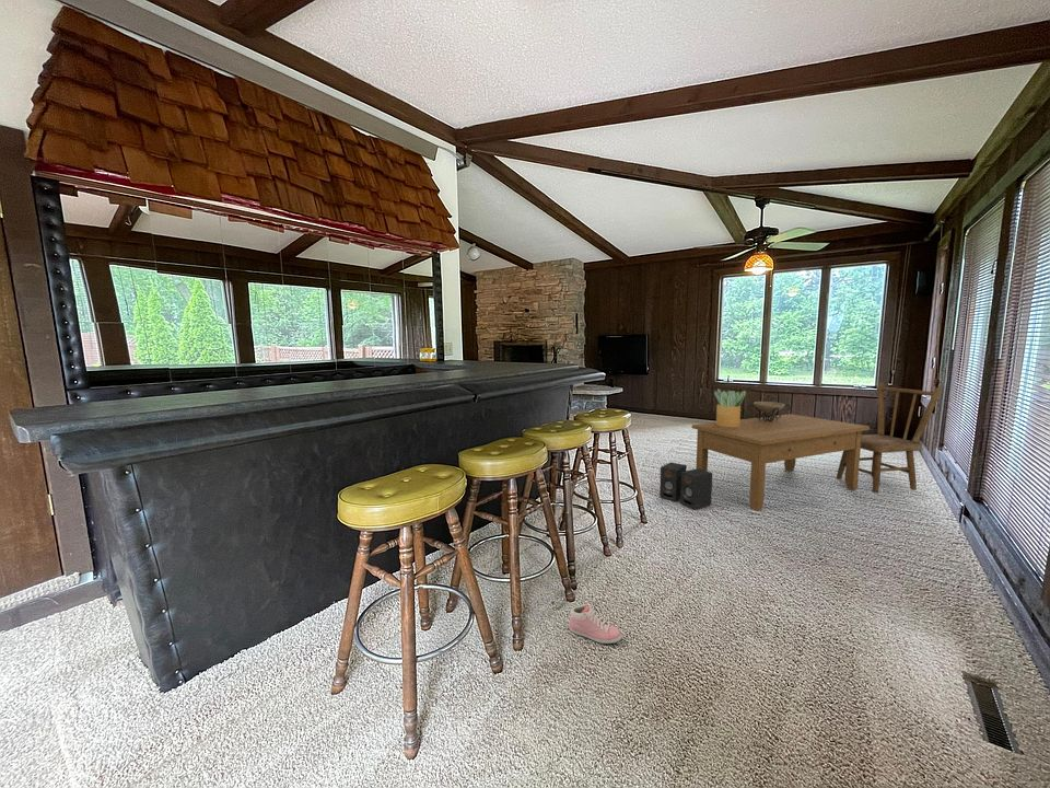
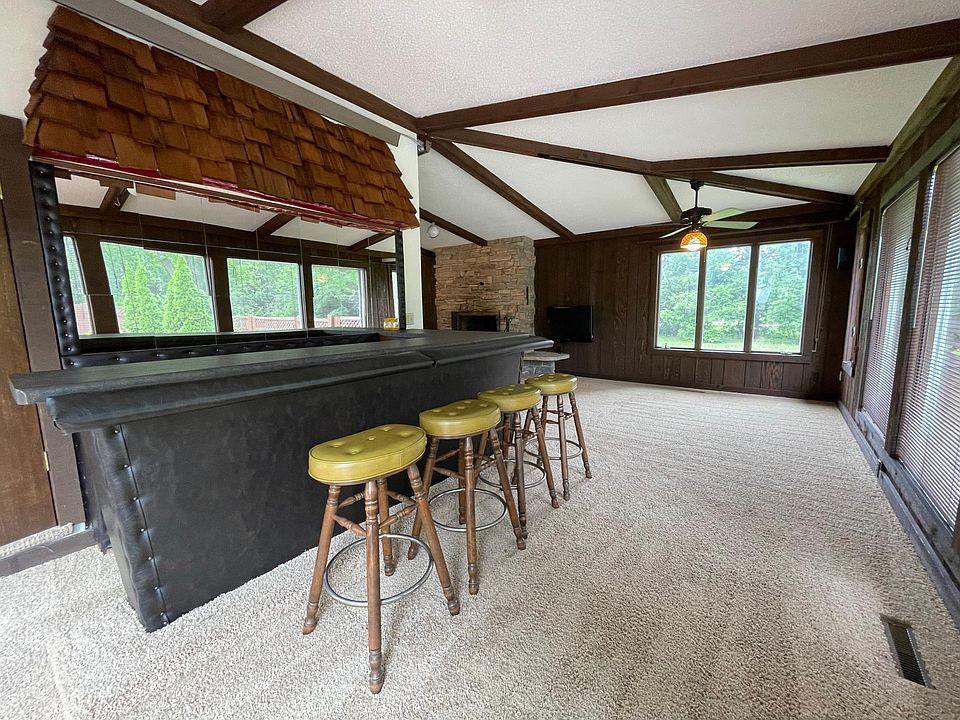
- potted plant (730, 407)
- dining chair (882, 434)
- decorative bowl (768, 412)
- speaker (681, 484)
- sneaker (594, 622)
- coffee table (777, 456)
